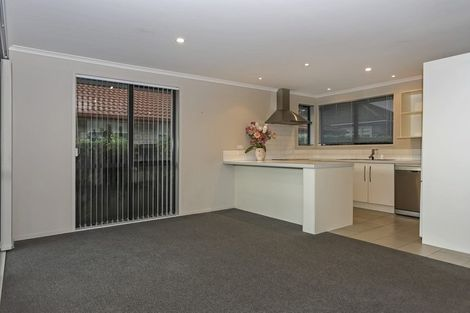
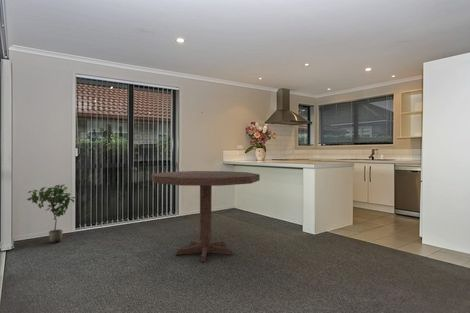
+ dining table (205, 212)
+ potted plant (53, 213)
